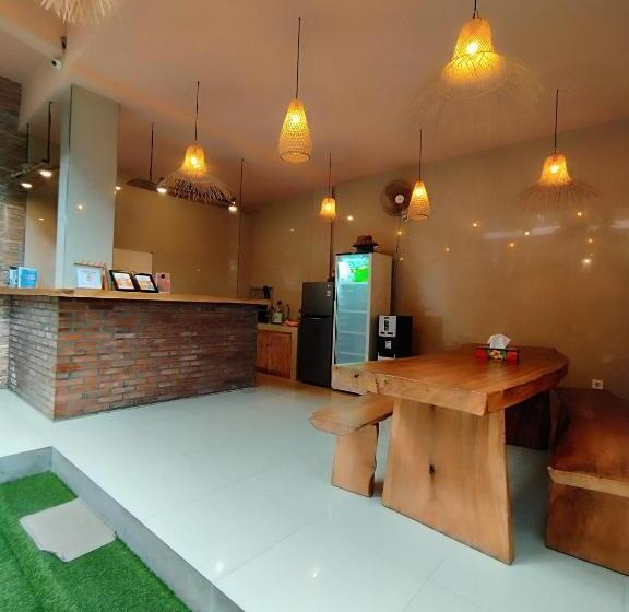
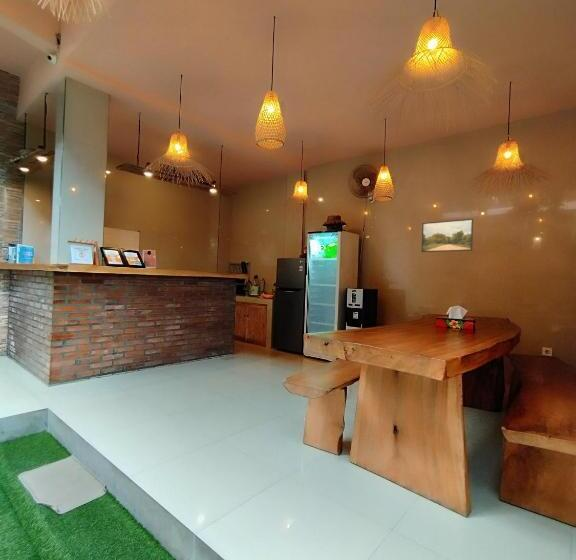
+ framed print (446, 236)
